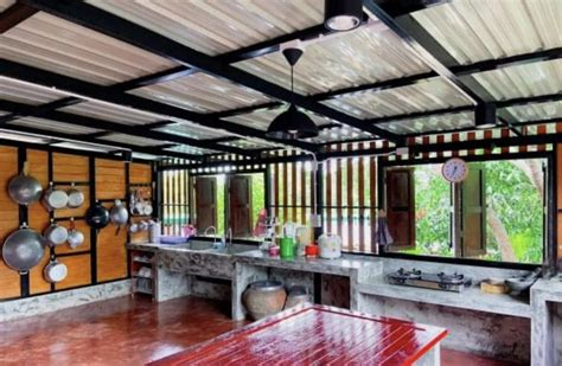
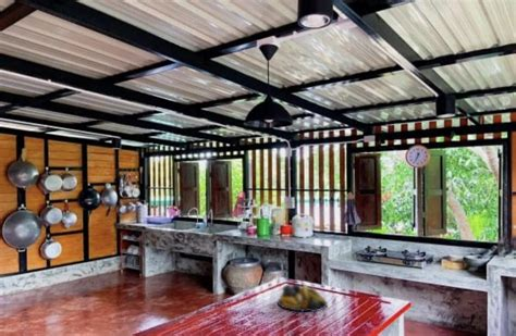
+ fruit bowl (302, 295)
